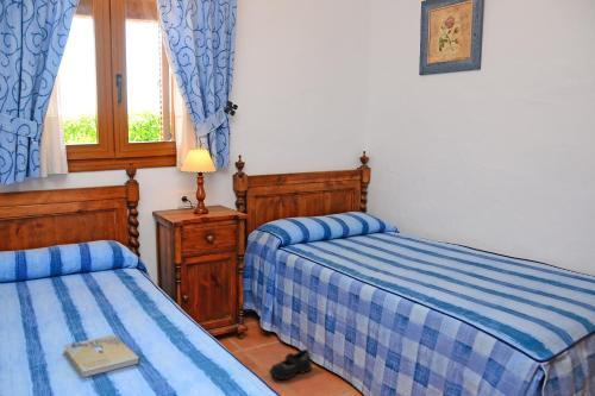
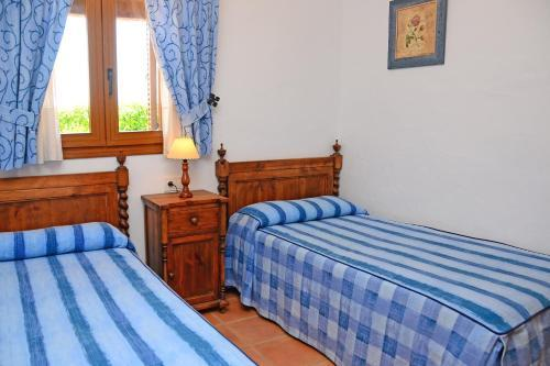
- book (100, 353)
- shoe (289, 363)
